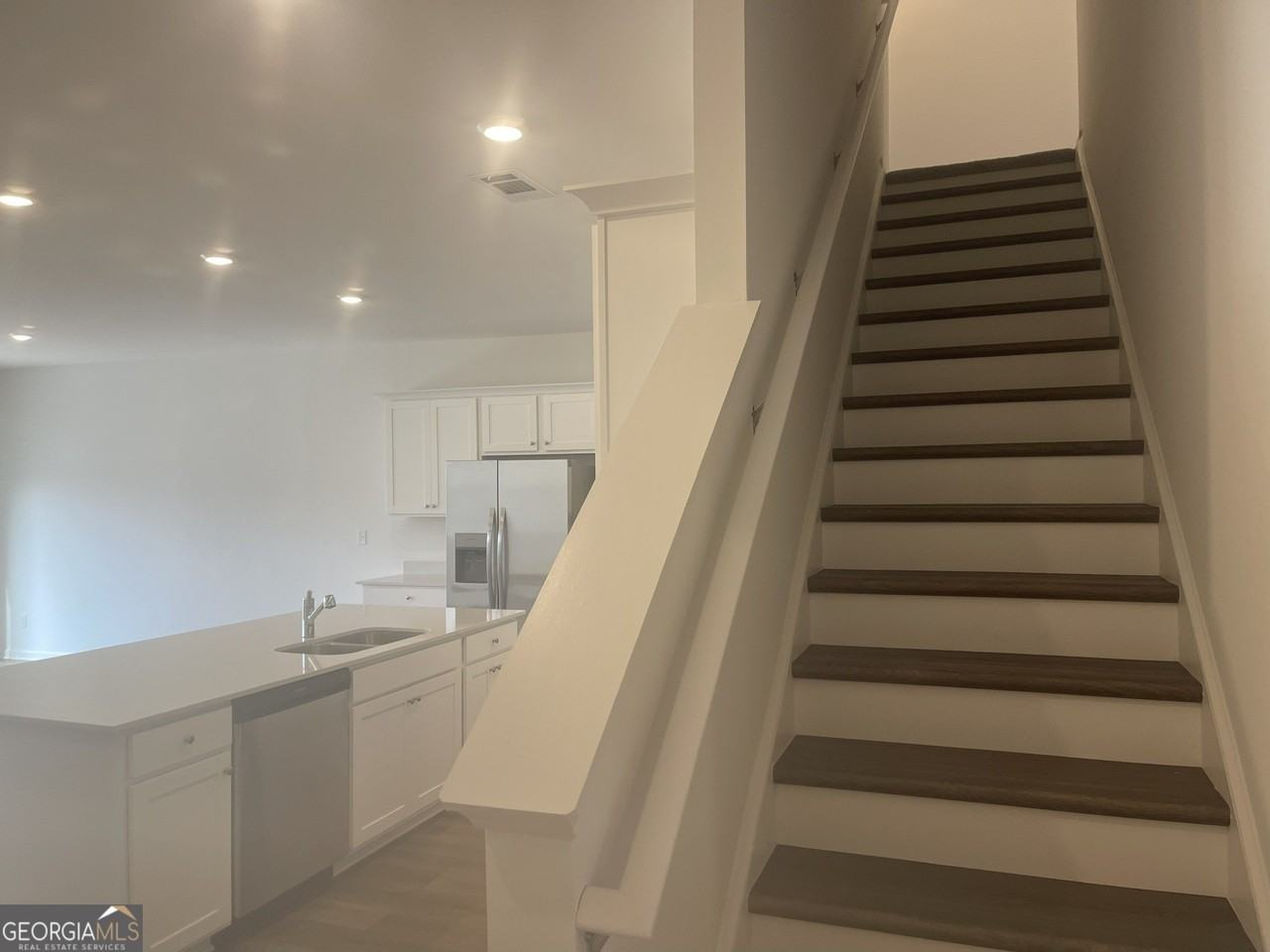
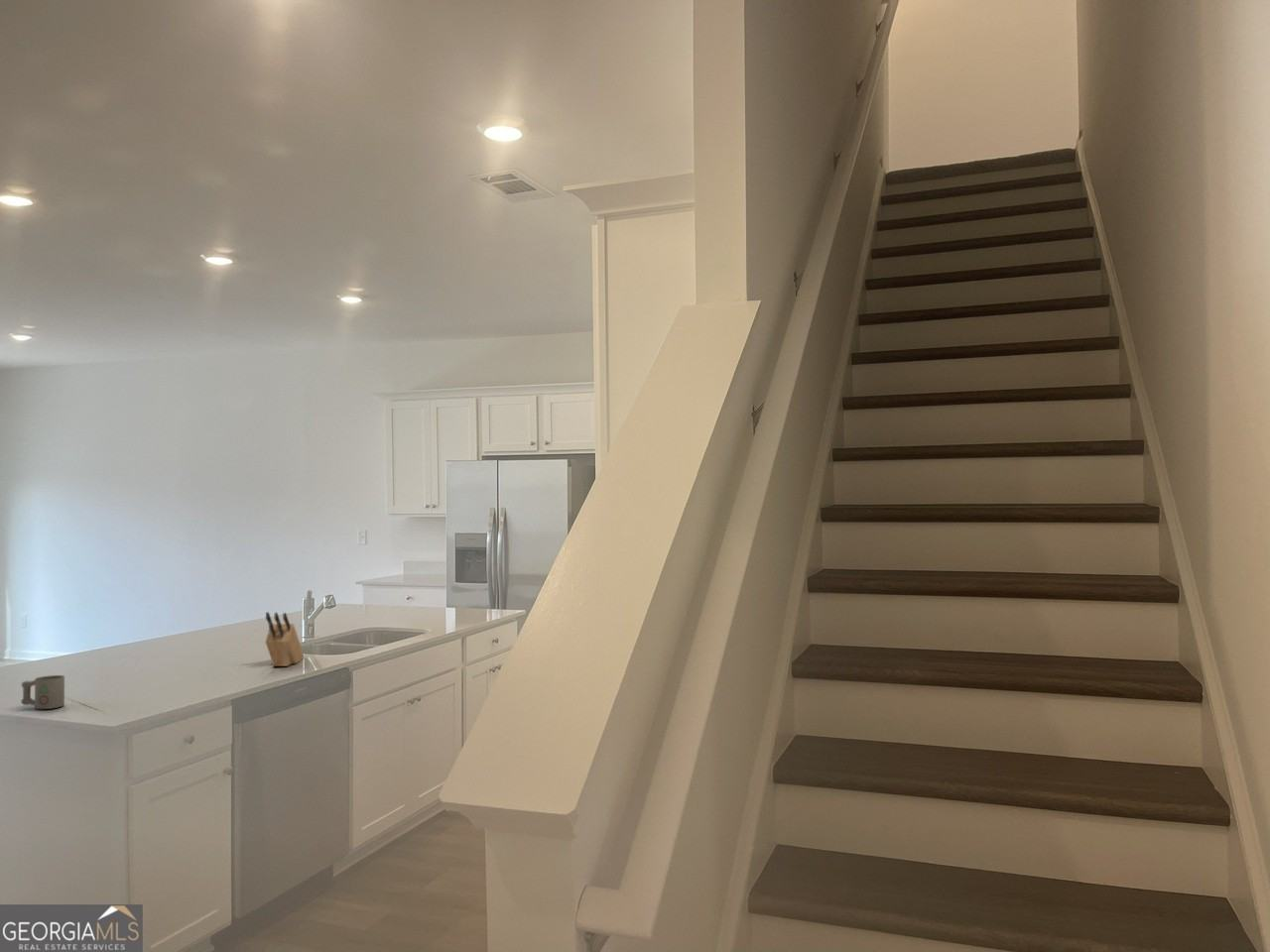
+ mug (42, 692)
+ knife block (284, 636)
